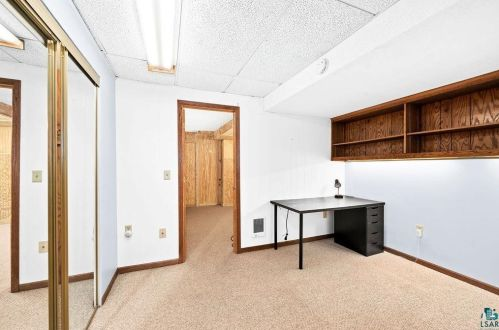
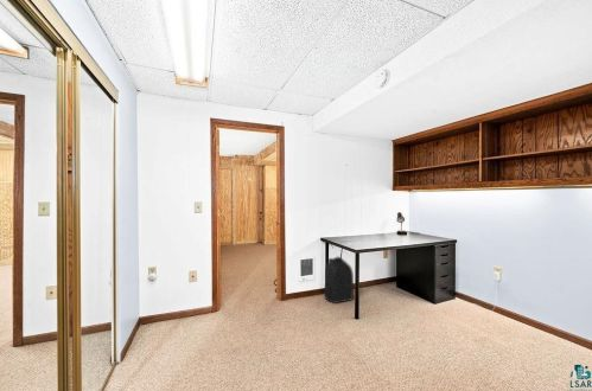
+ backpack (337, 276)
